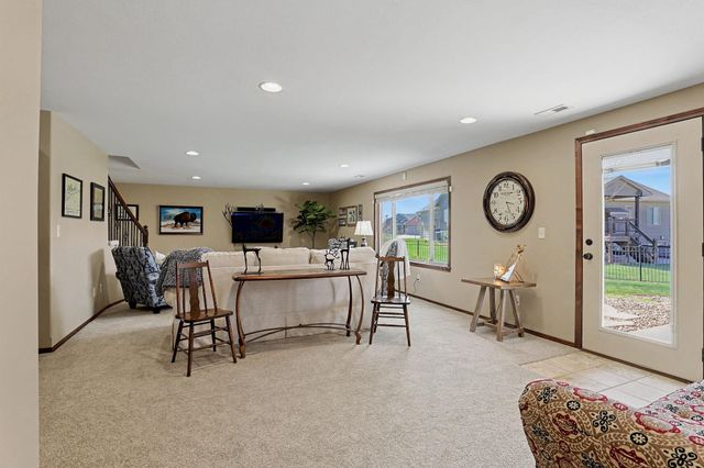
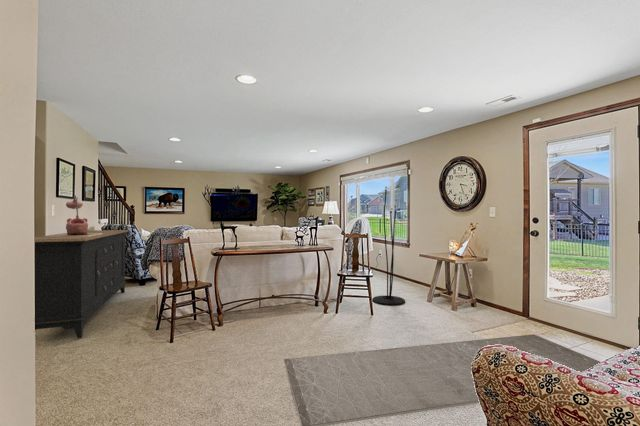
+ floor lamp (385, 243)
+ table lamp (76, 215)
+ rug (450, 368)
+ sideboard (84, 273)
